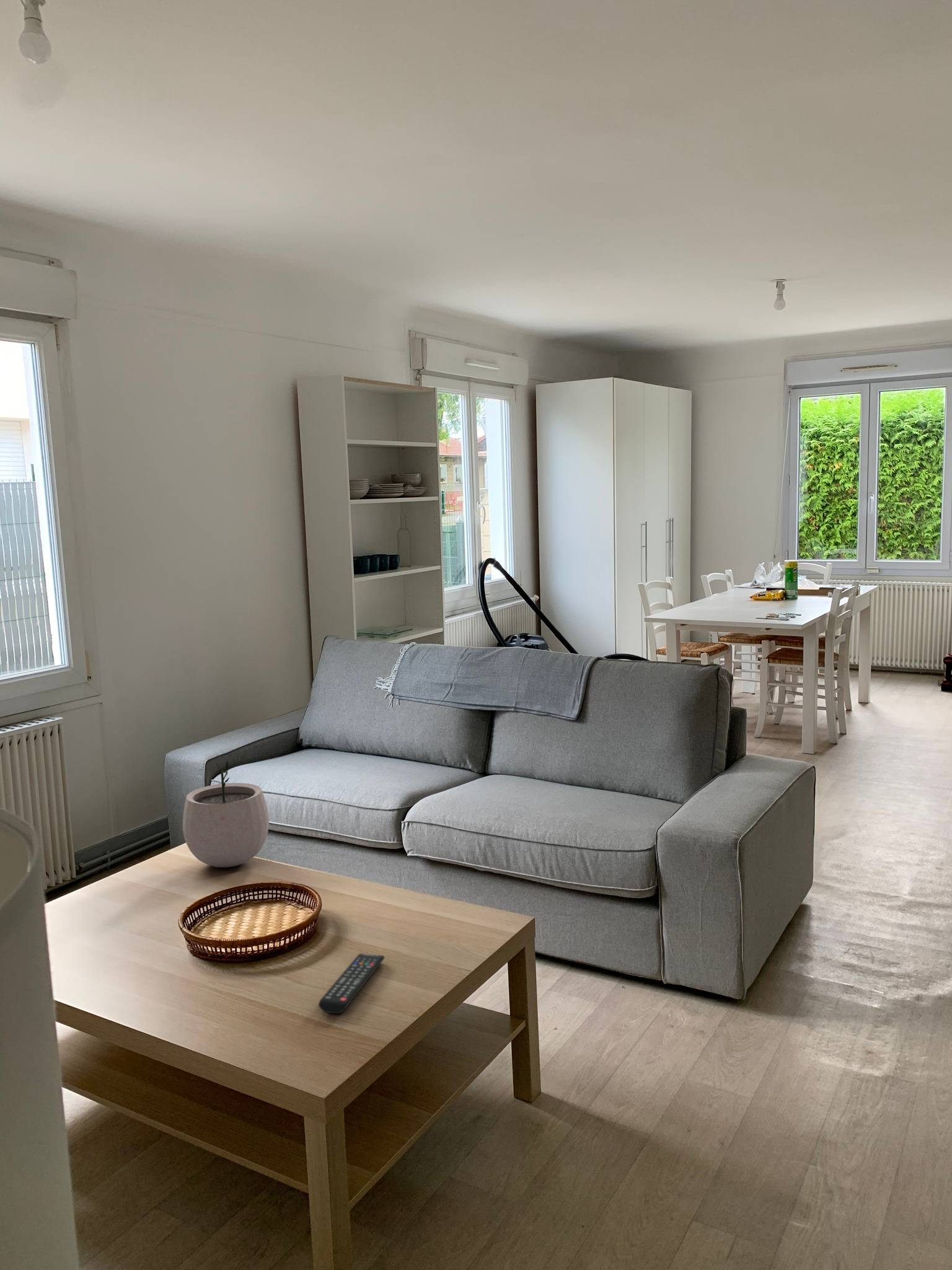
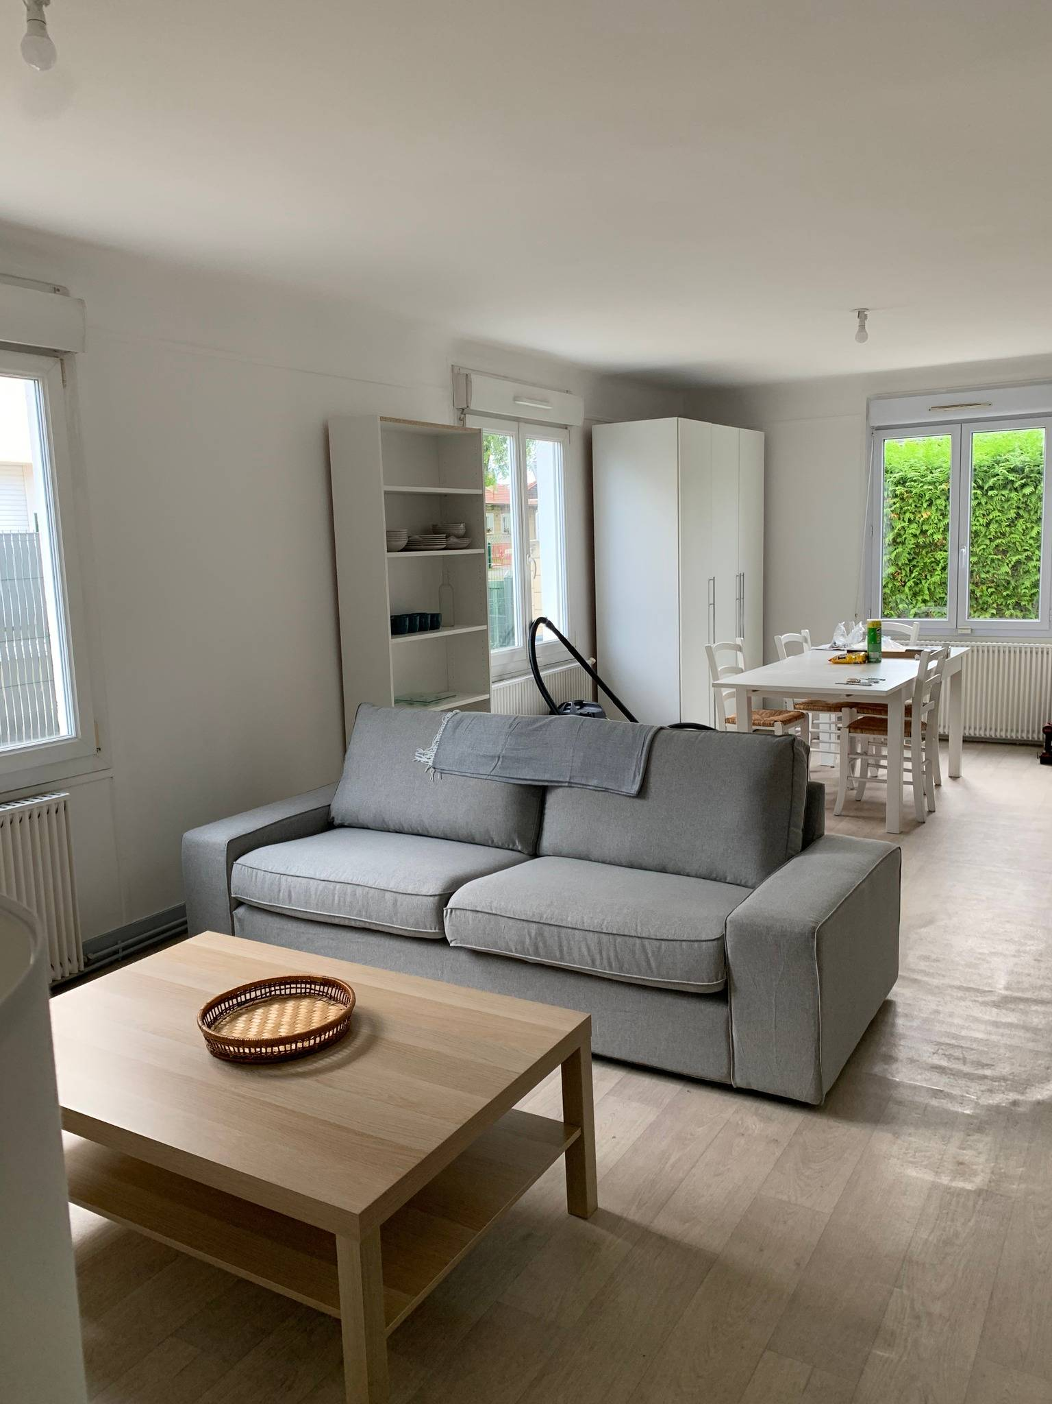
- plant pot (225, 812)
- remote control (353, 981)
